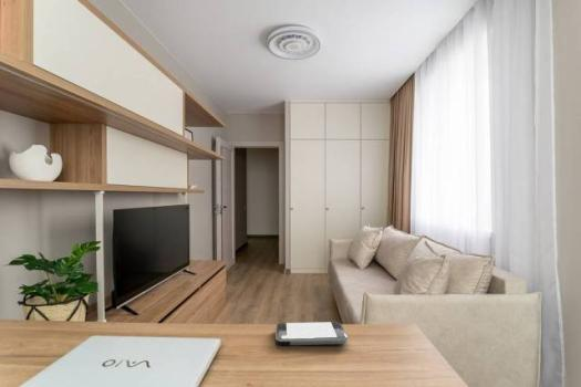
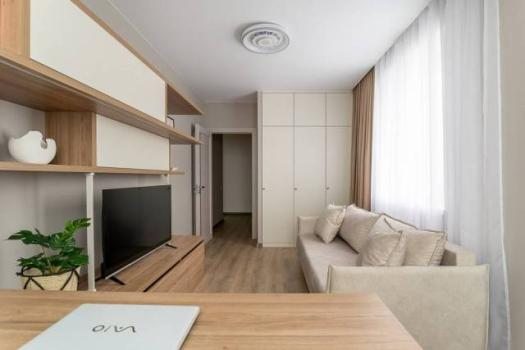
- smartphone (310, 333)
